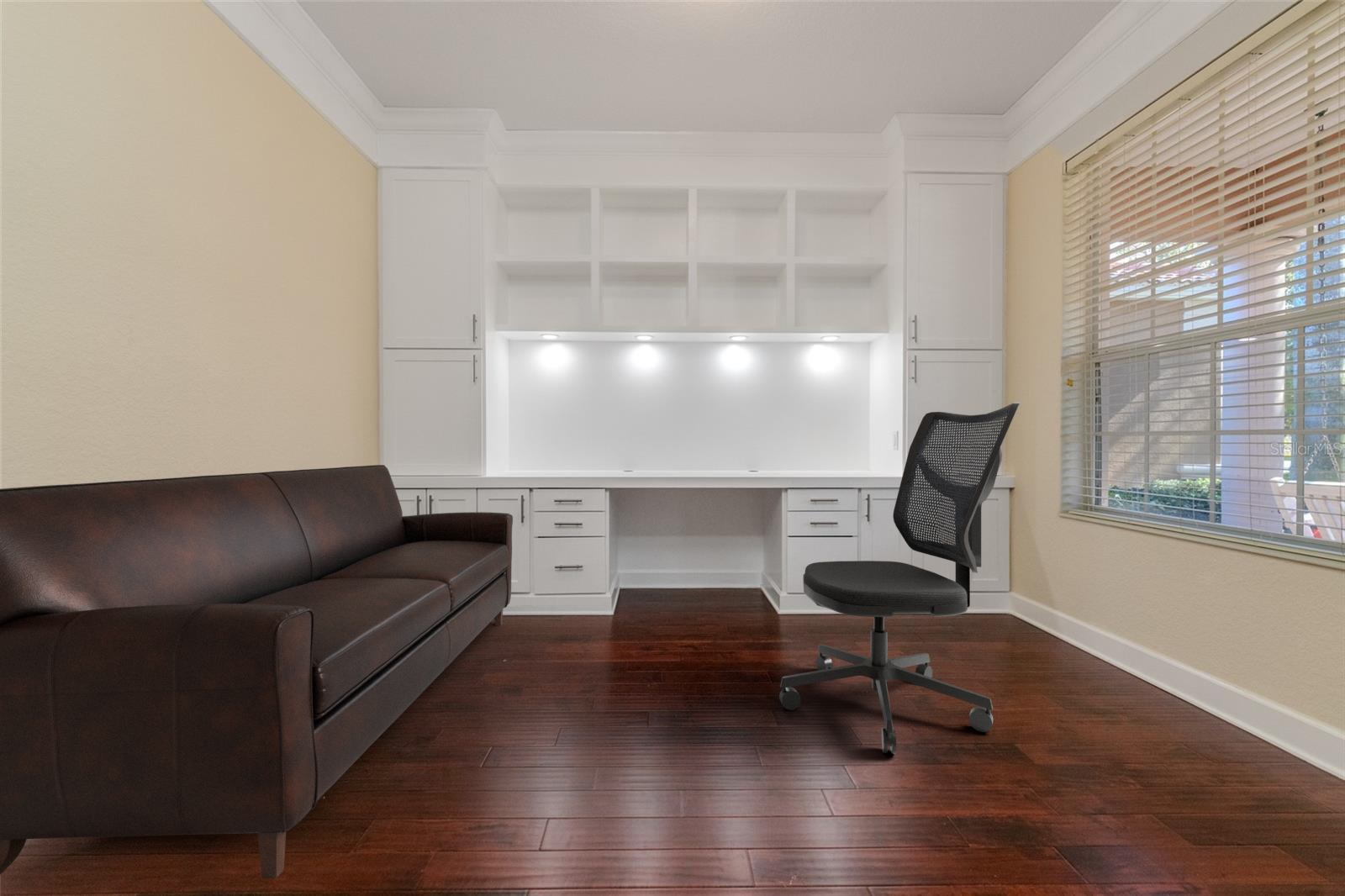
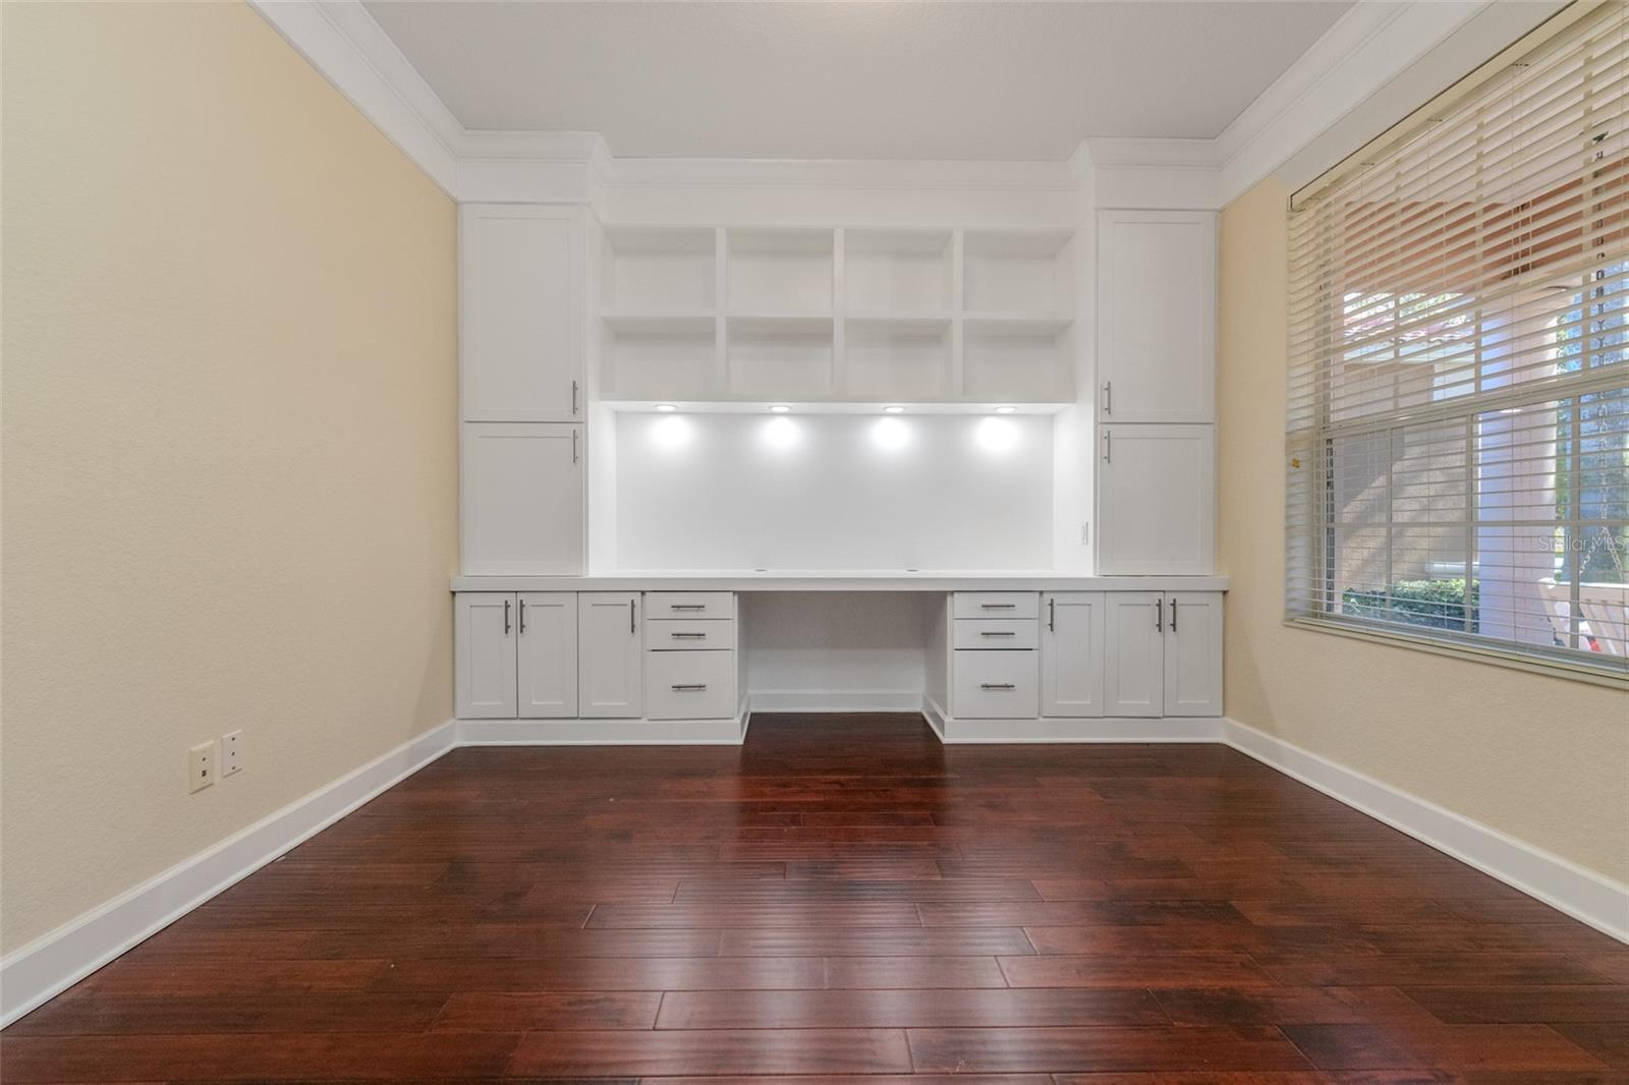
- sofa (350, 585)
- office chair (883, 561)
